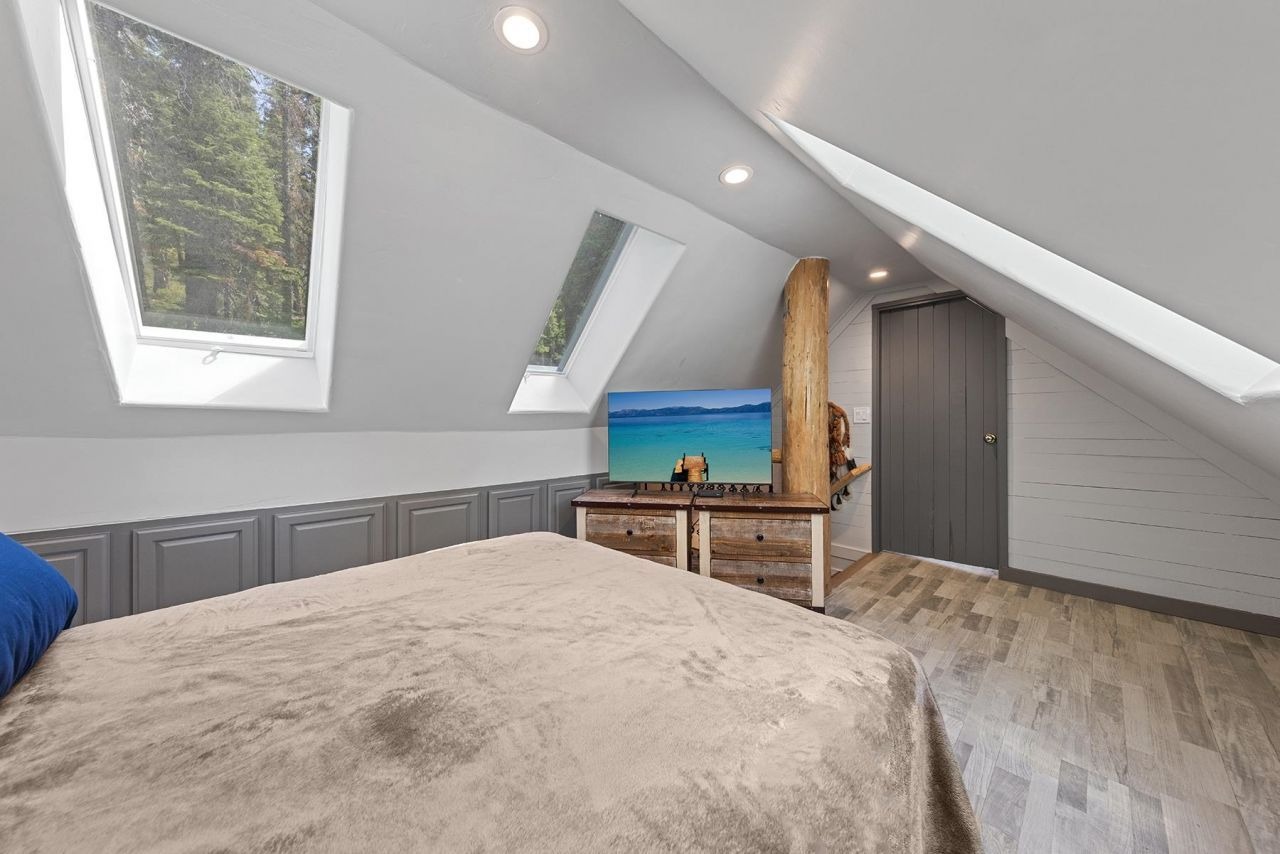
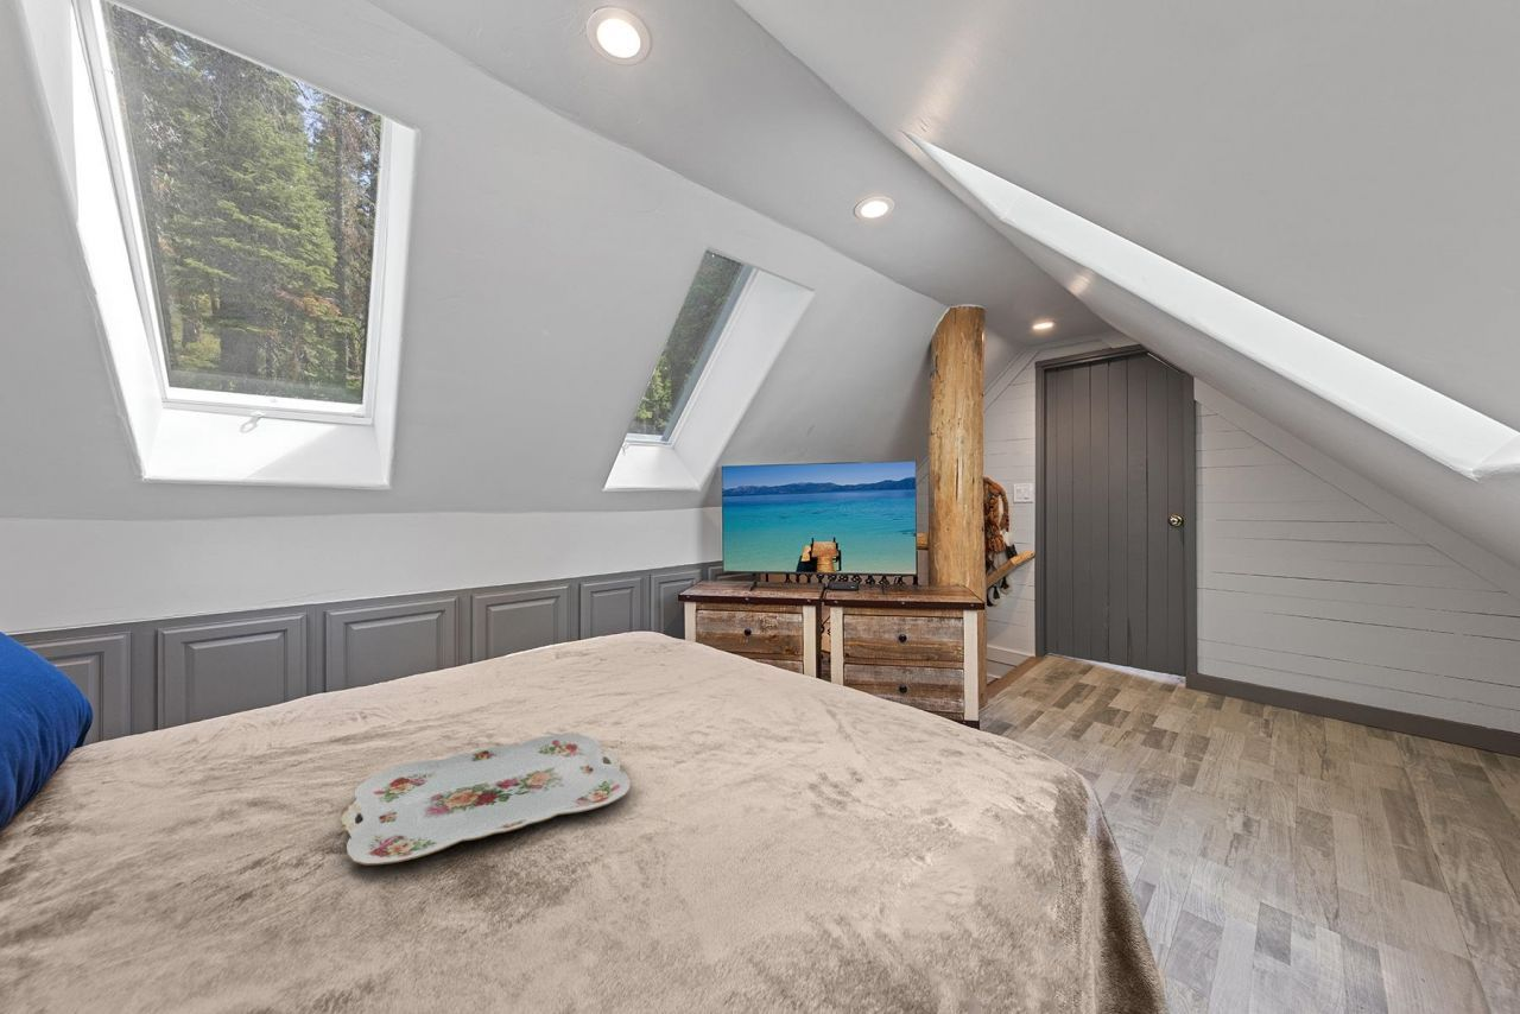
+ serving tray (495, 787)
